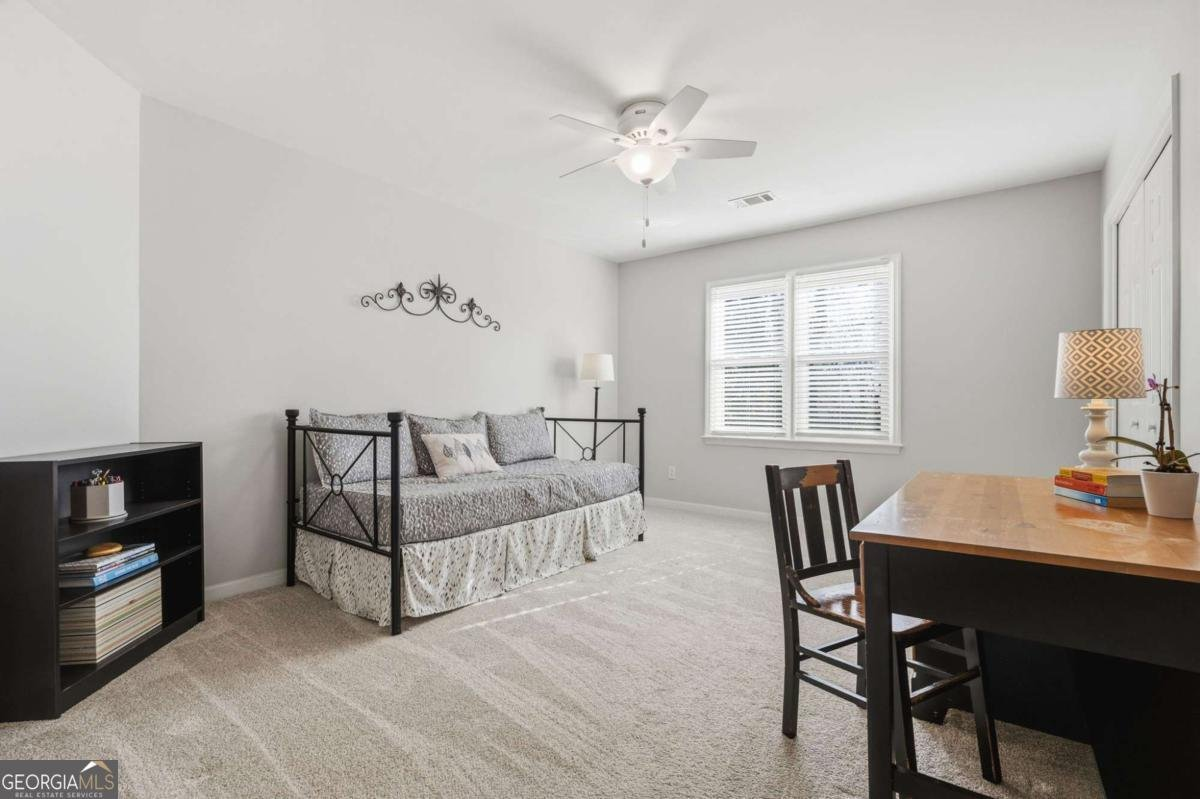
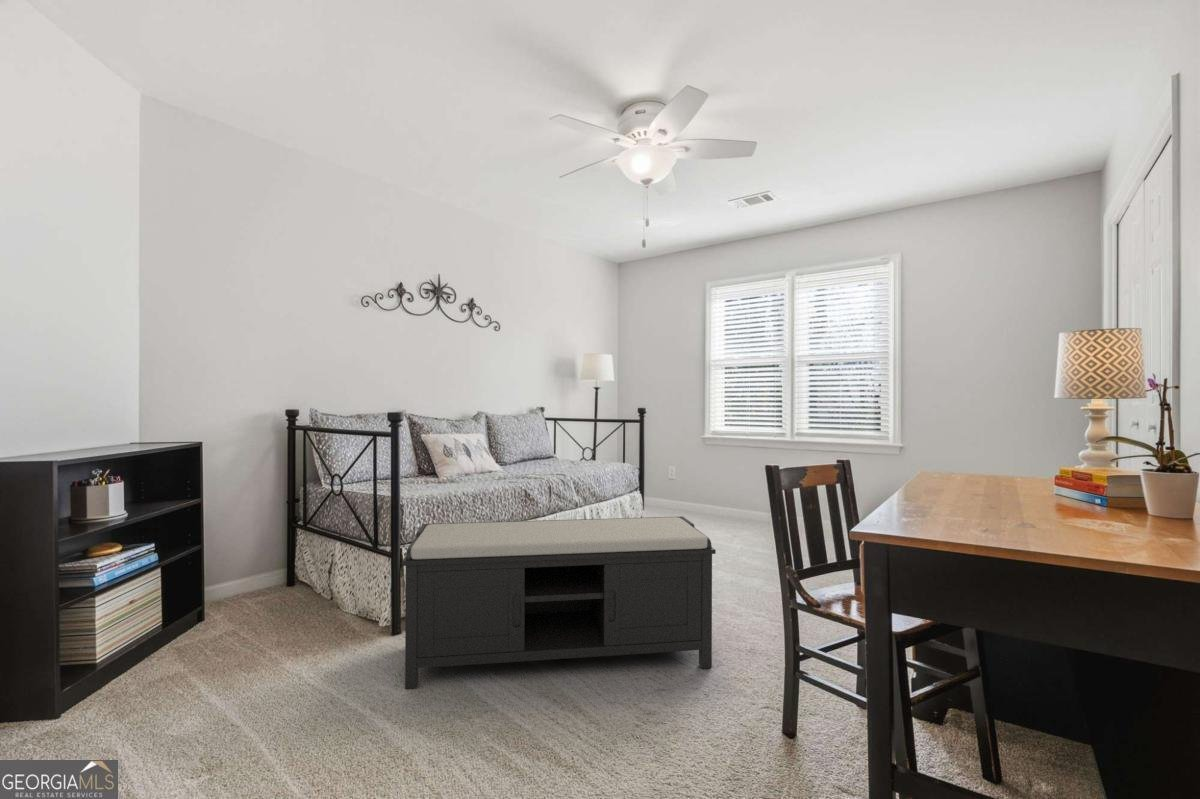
+ bench (560, 592)
